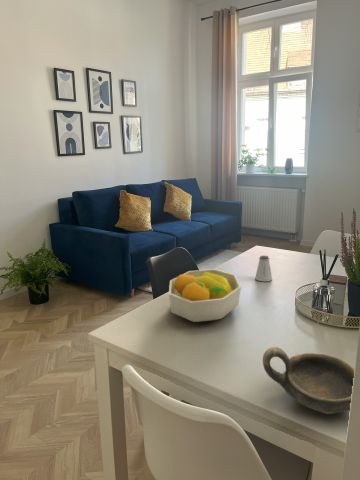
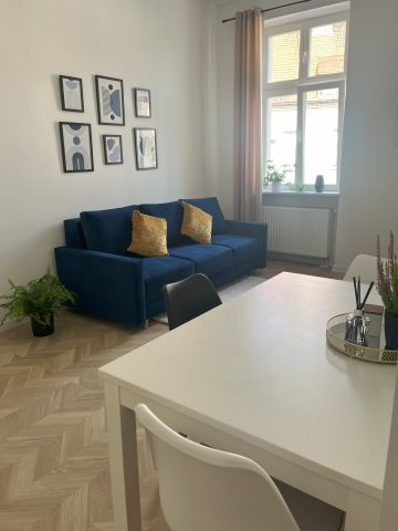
- fruit bowl (204, 290)
- oil lamp (311, 374)
- saltshaker (263, 267)
